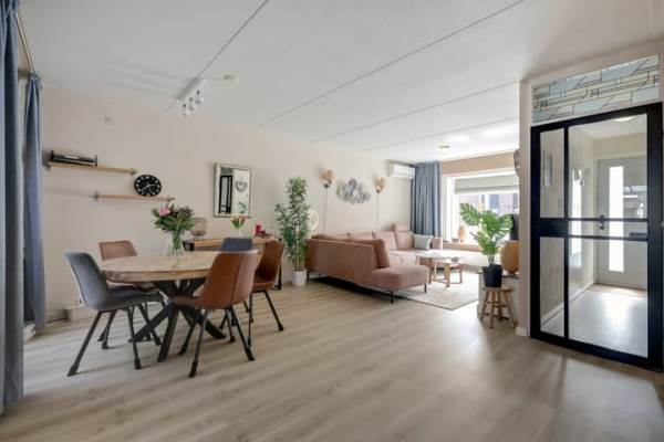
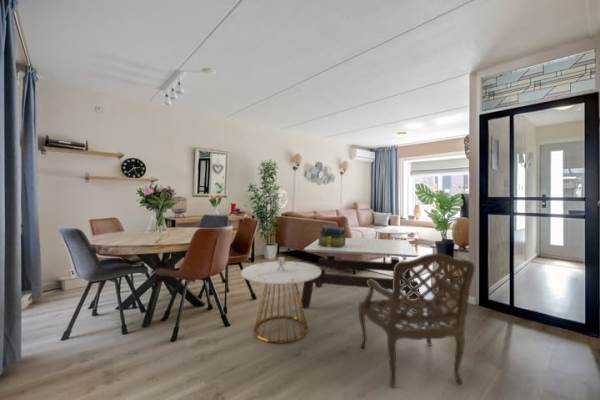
+ coffee table (360, 268)
+ stack of books (332, 235)
+ side table (279, 293)
+ armchair (412, 305)
